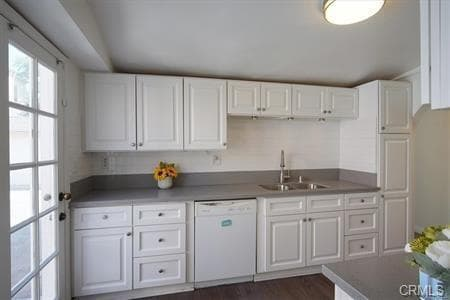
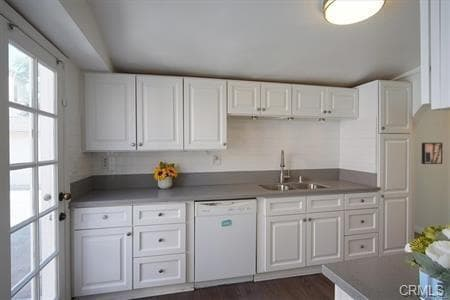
+ wall art (432, 153)
